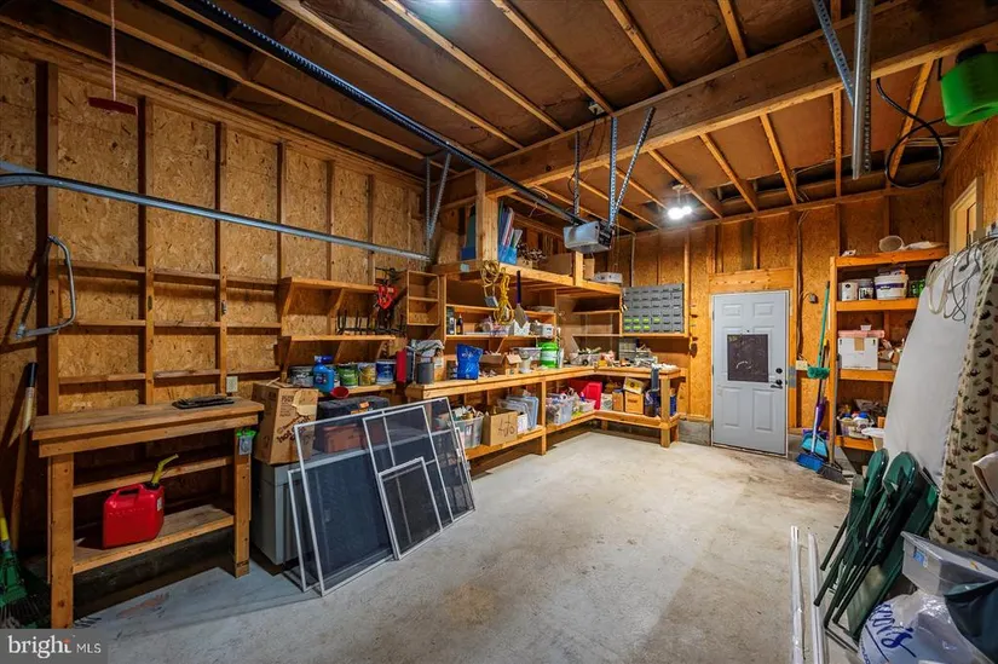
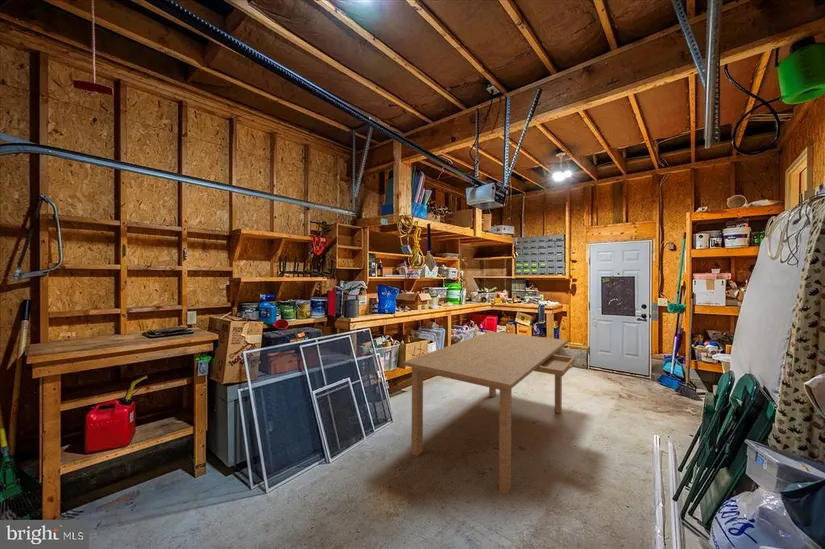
+ dining table (507, 391)
